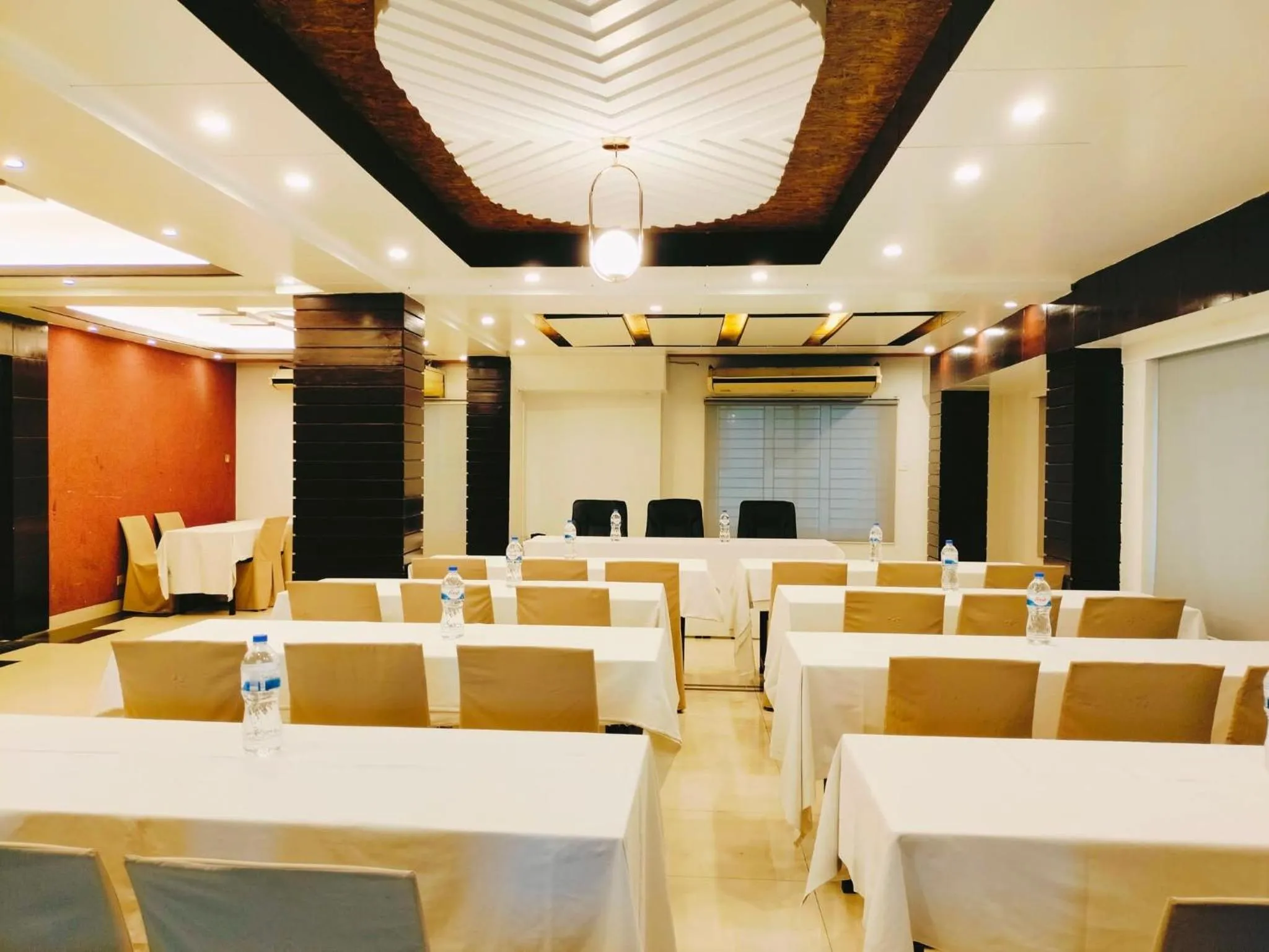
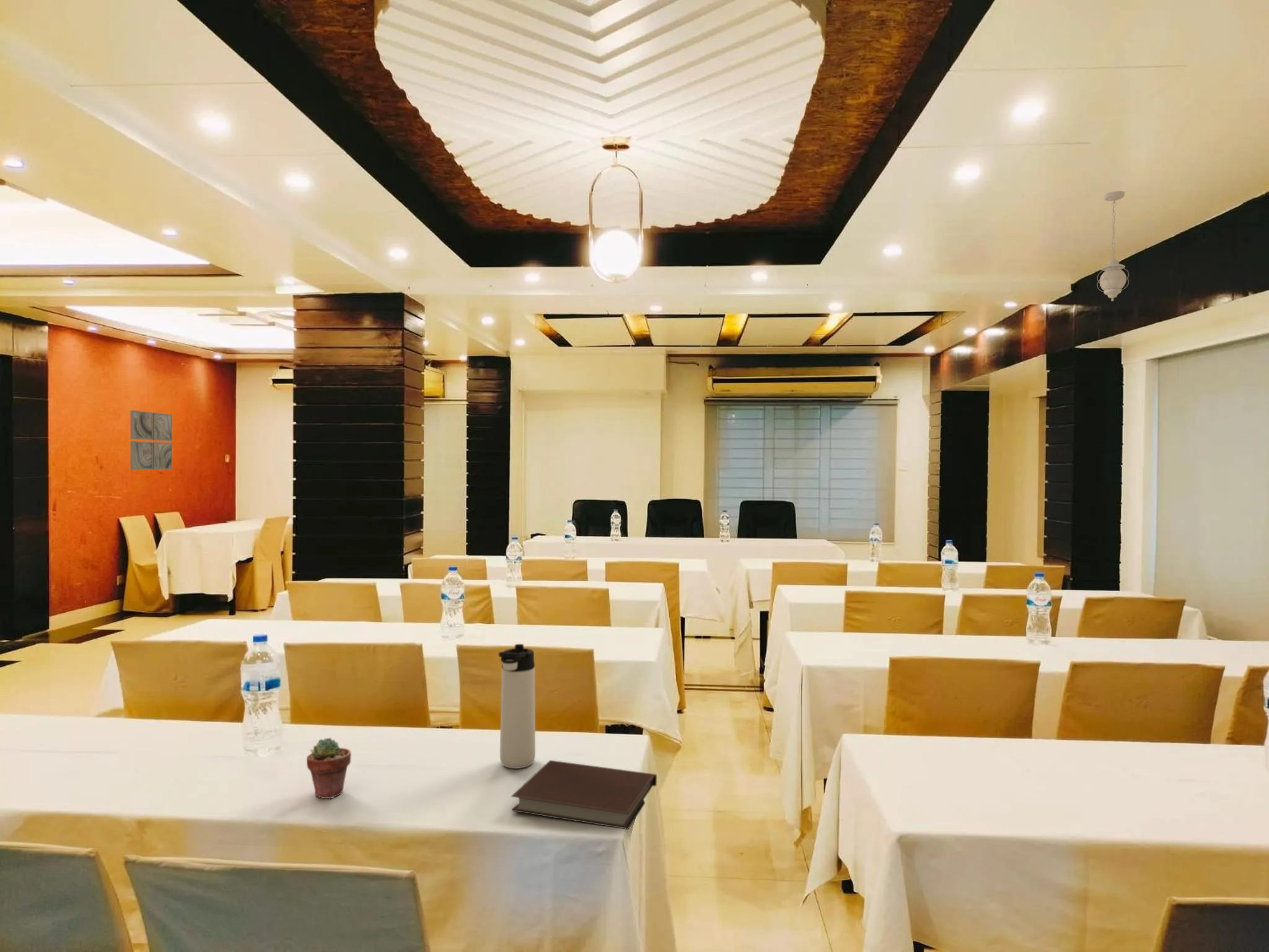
+ potted succulent (328, 765)
+ pendant light (1113, 248)
+ wall art (152, 442)
+ thermos bottle (515, 706)
+ notebook (586, 791)
